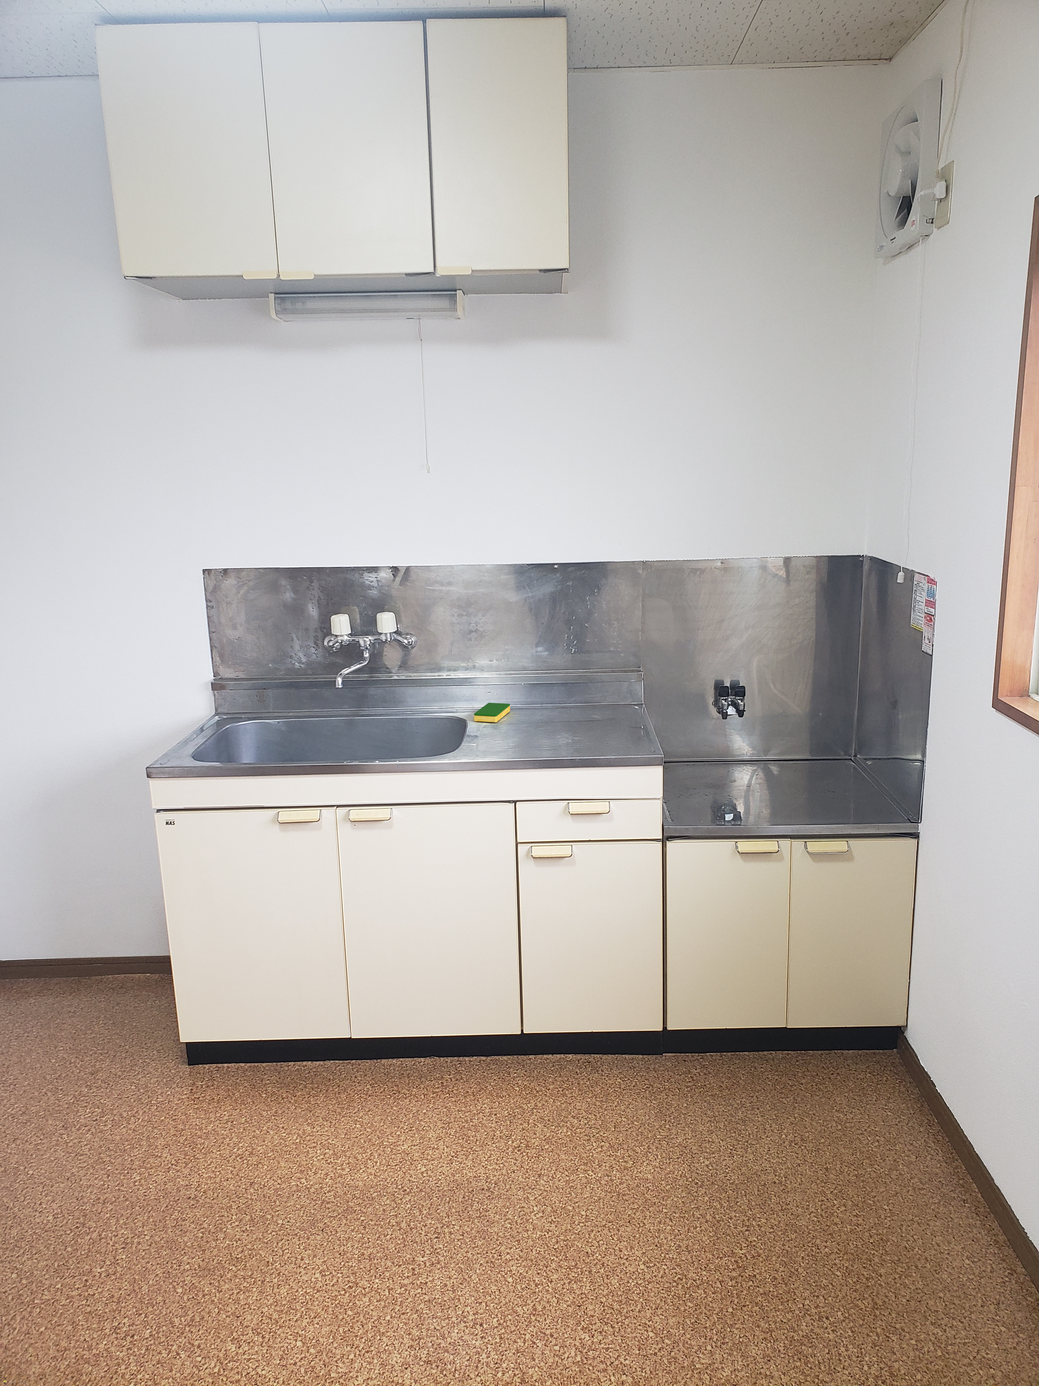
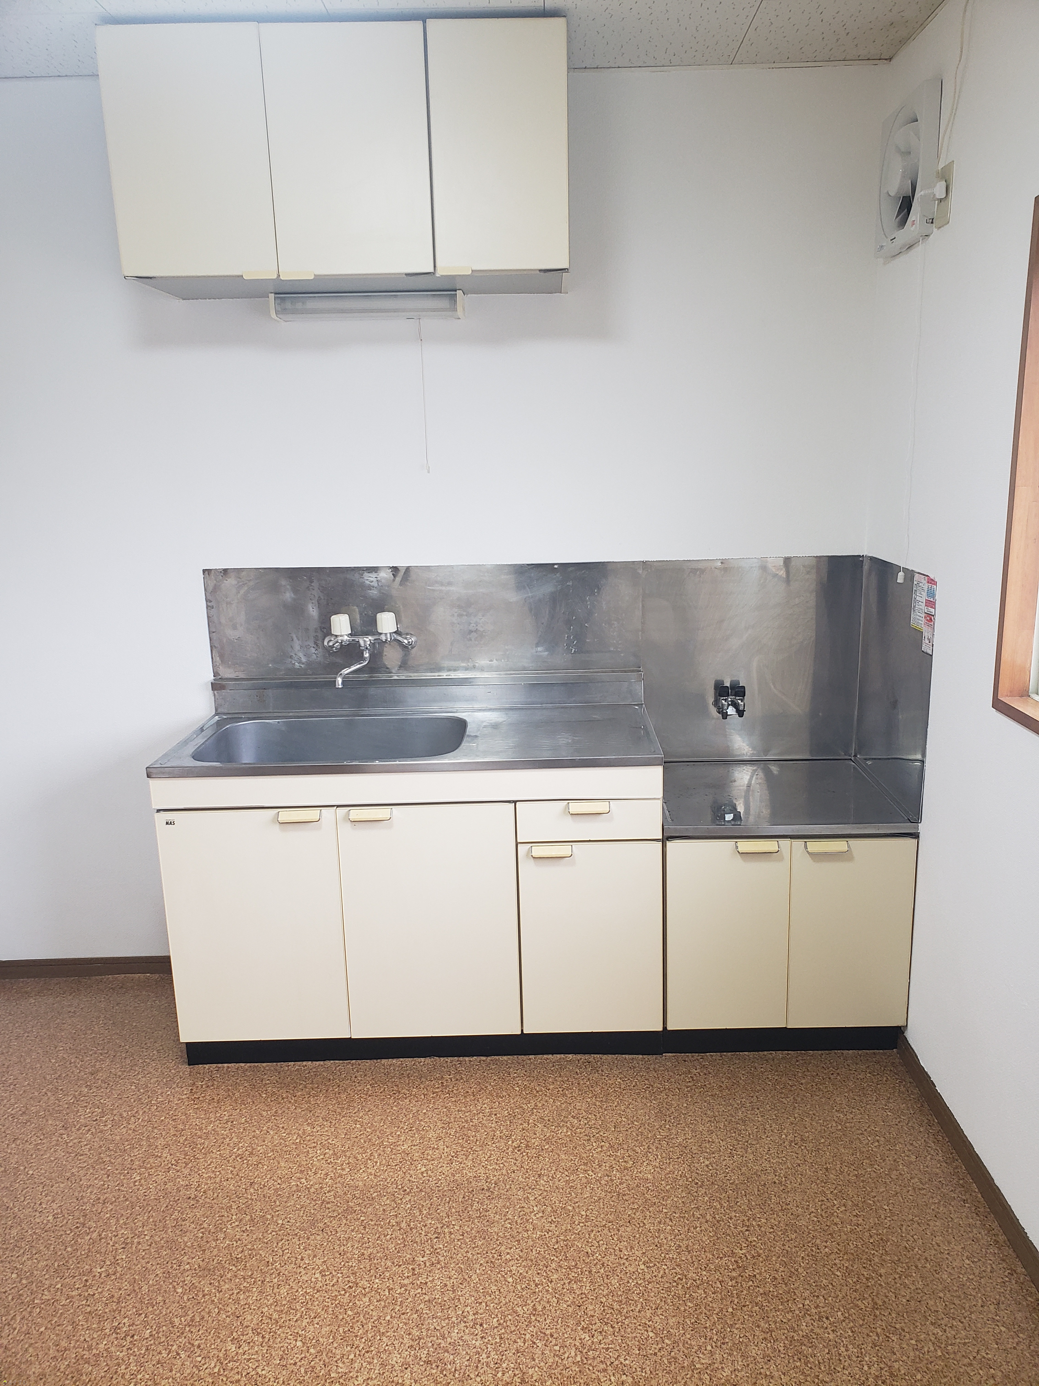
- dish sponge (492, 713)
